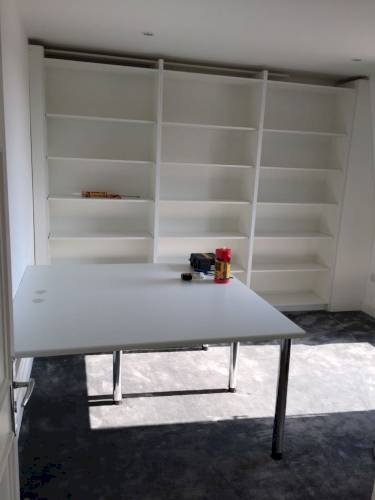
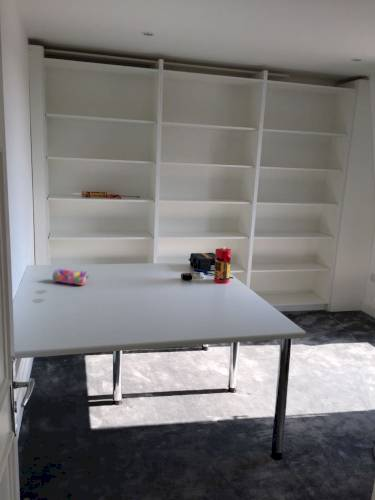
+ pencil case (70, 276)
